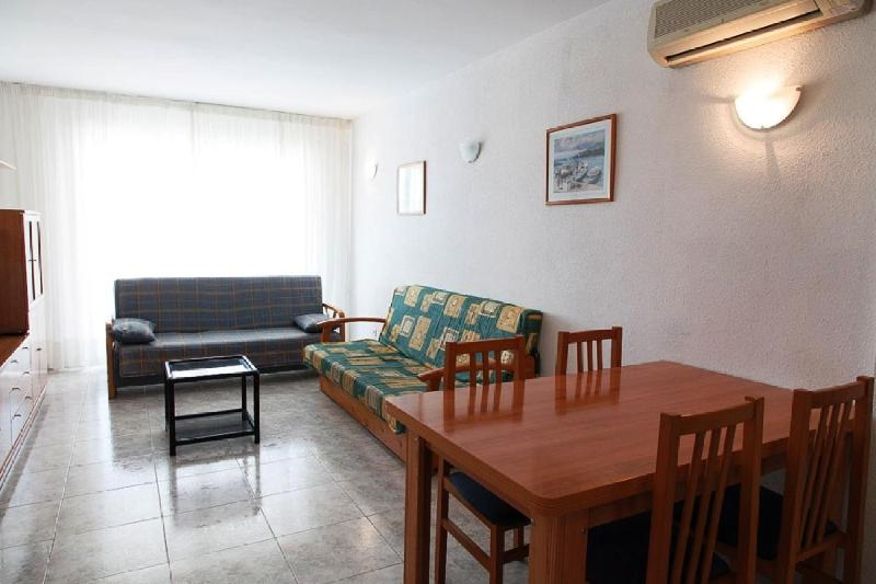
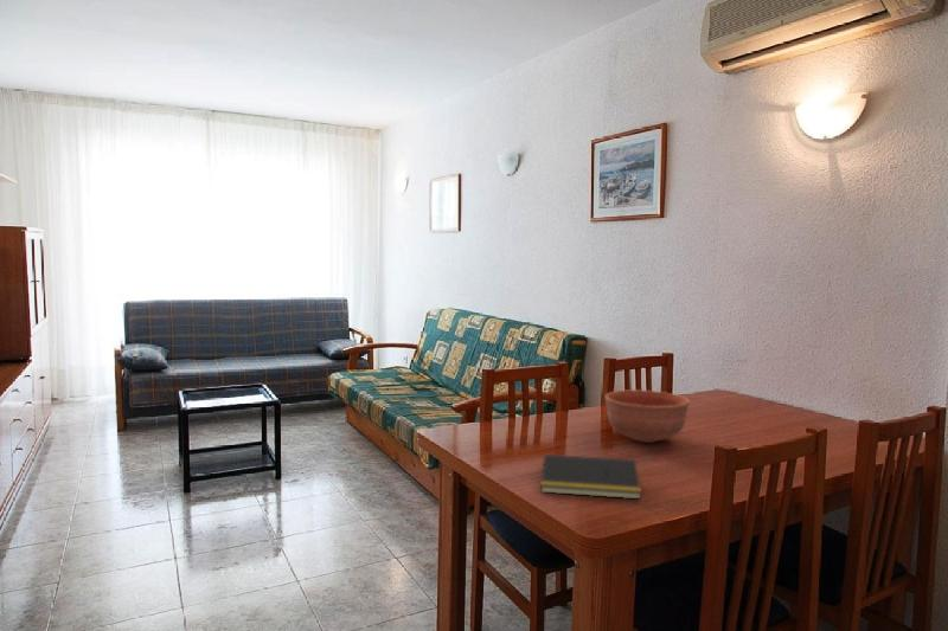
+ notepad (589, 475)
+ bowl (646, 418)
